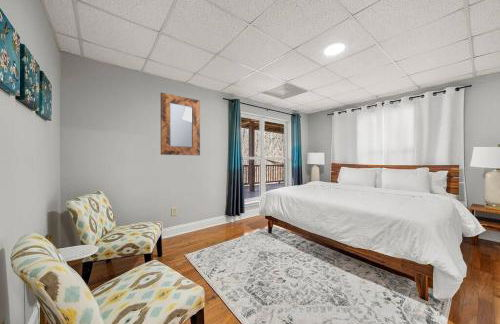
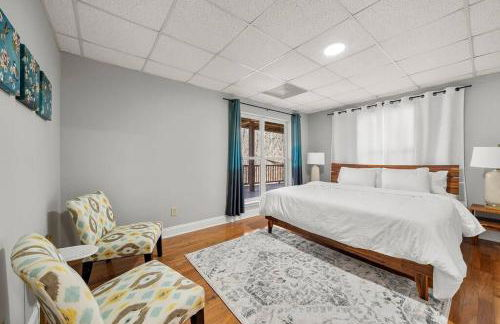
- home mirror (181, 126)
